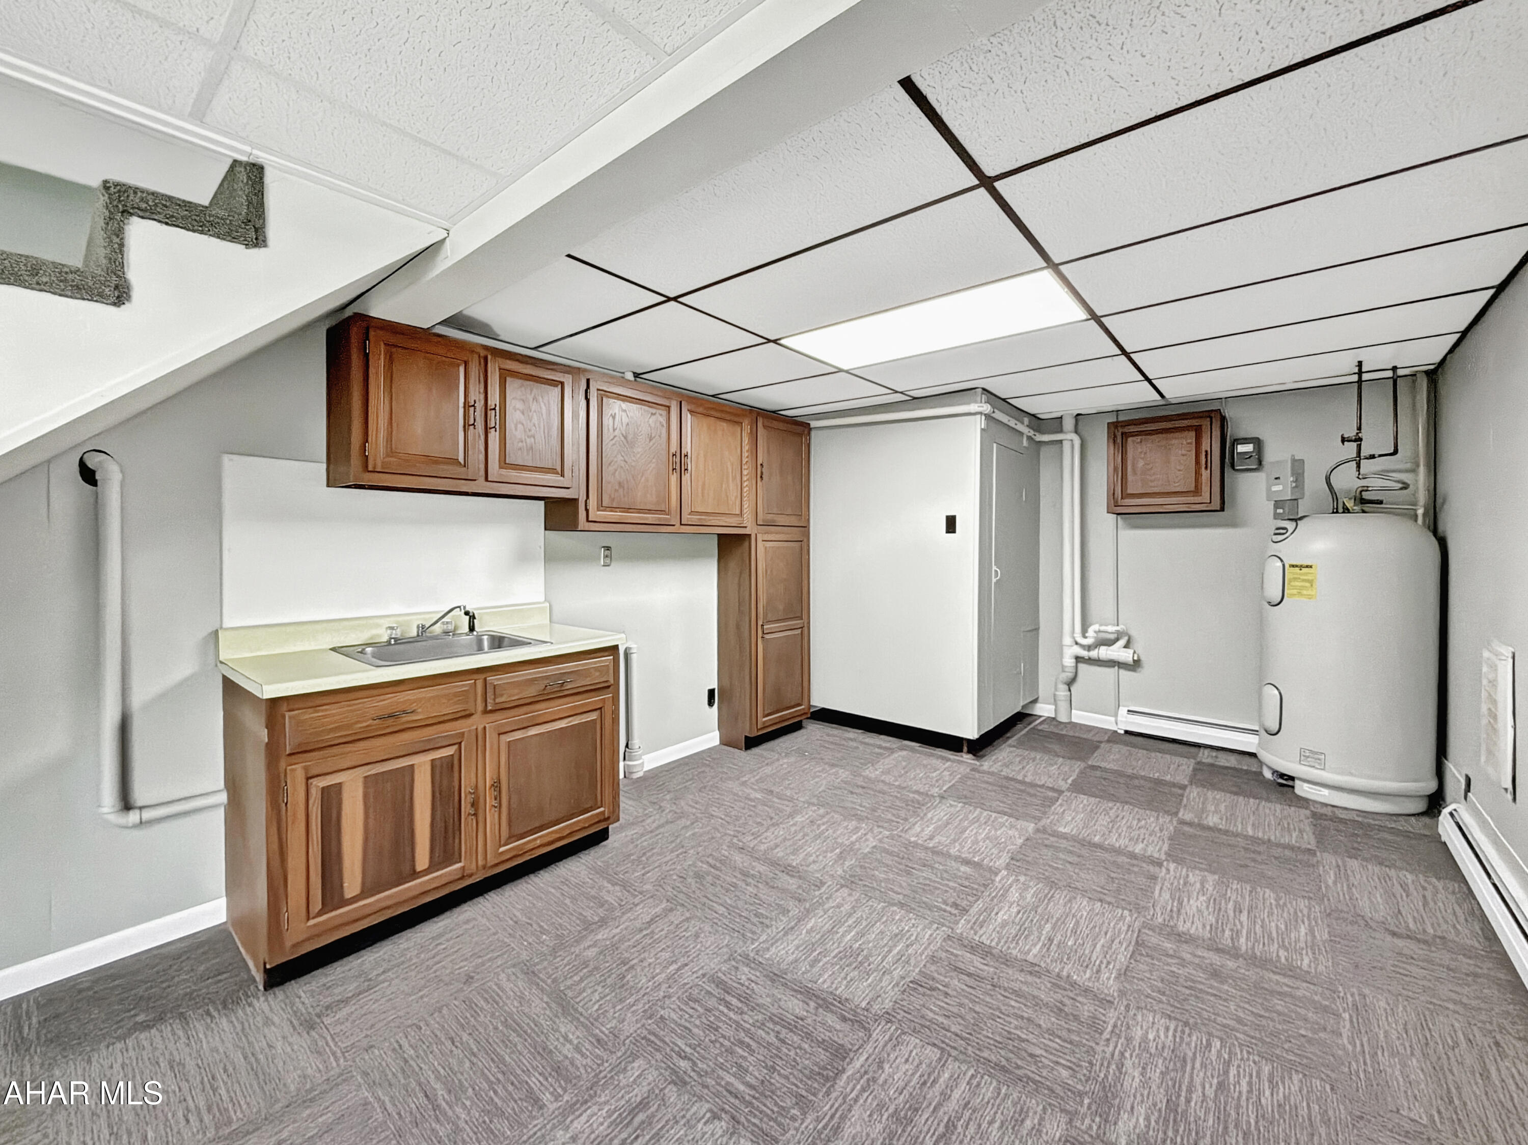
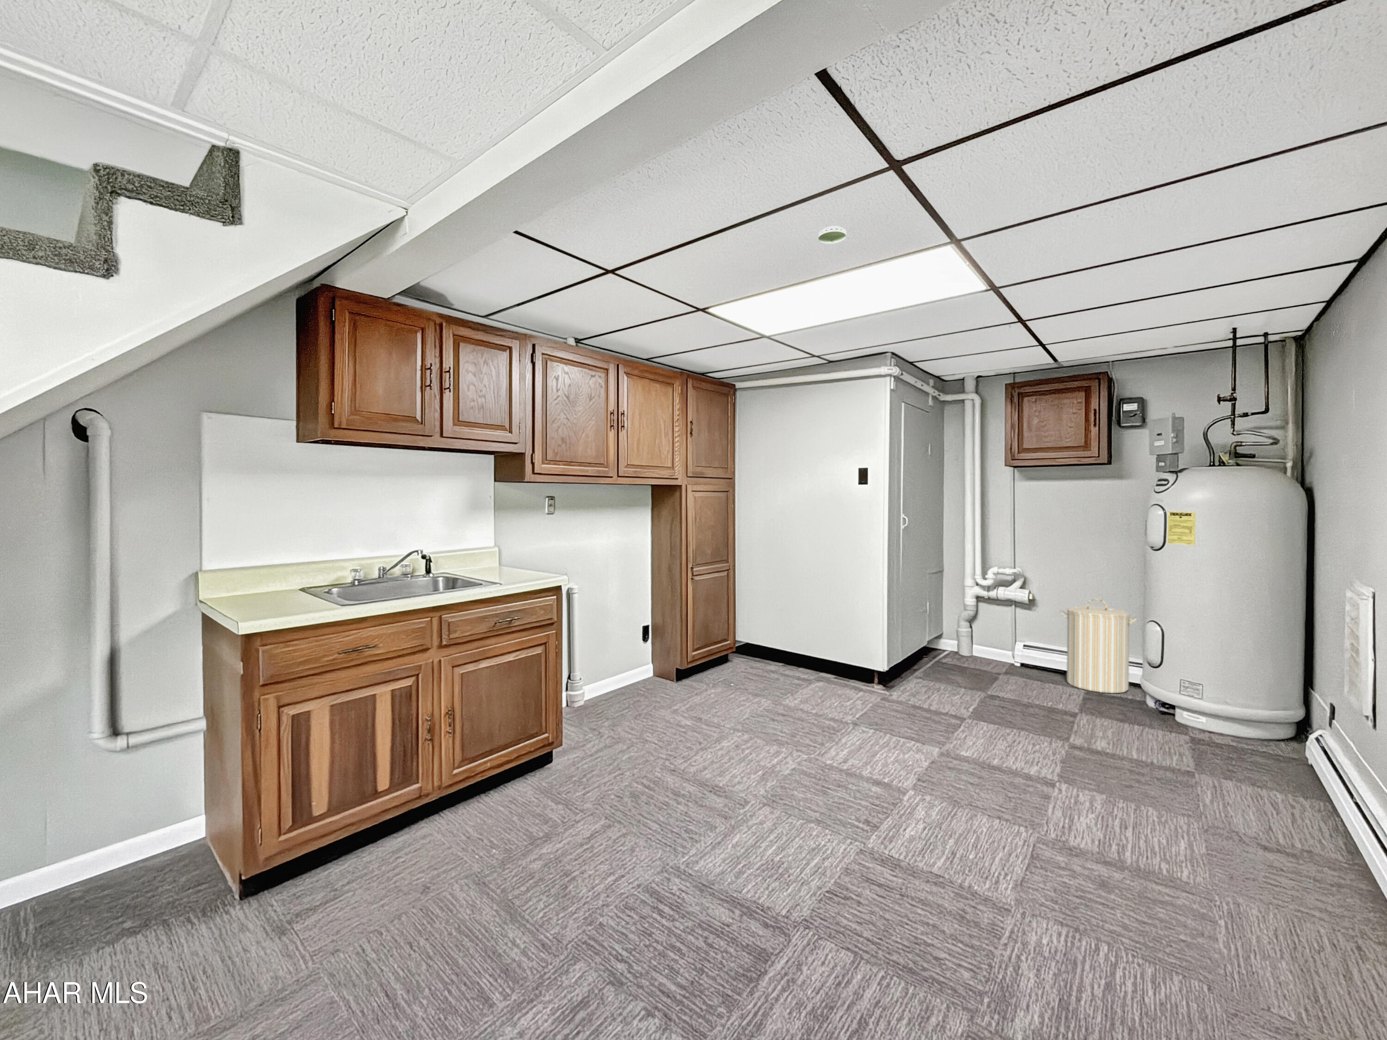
+ laundry hamper (1098, 642)
+ smoke detector (832, 235)
